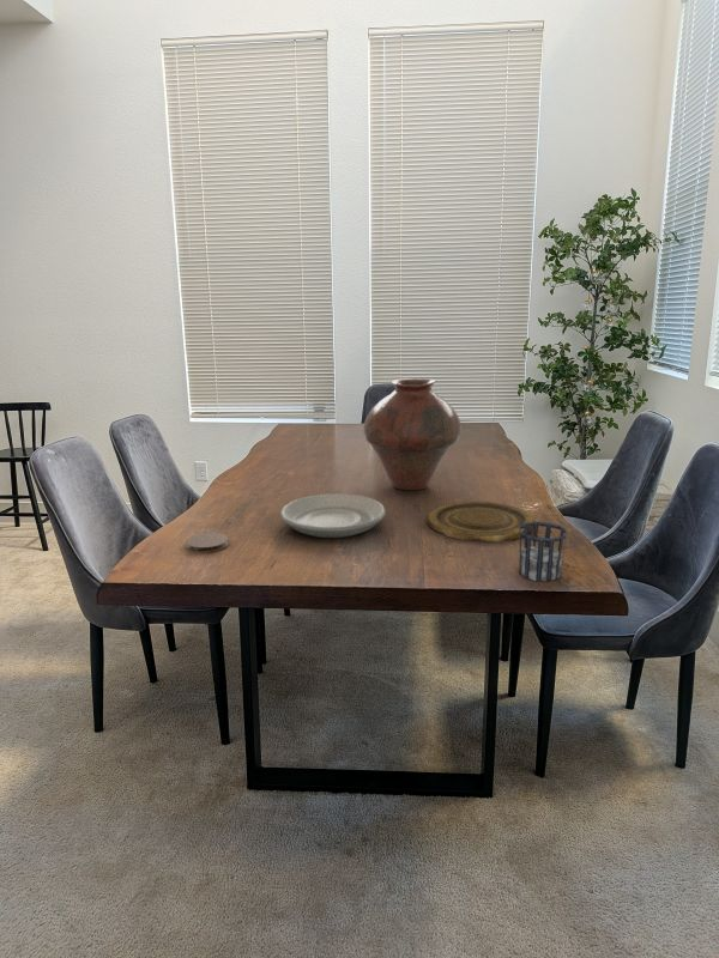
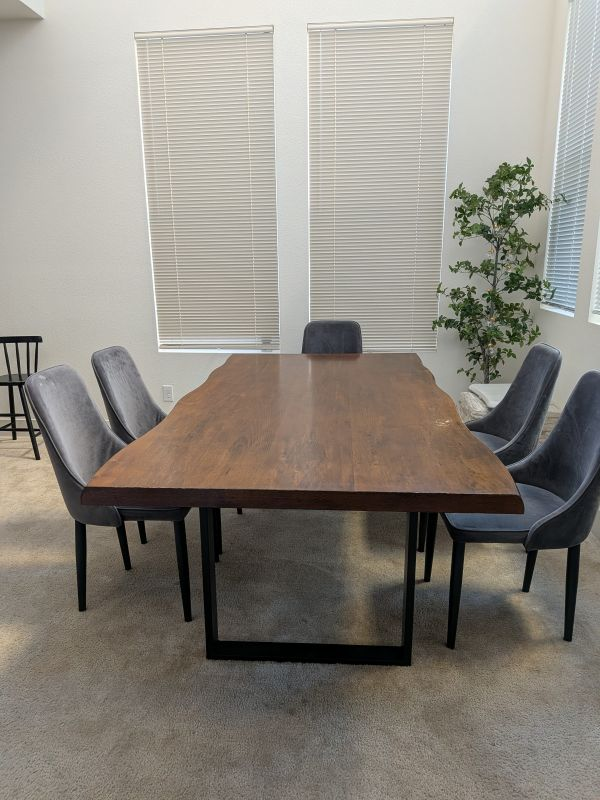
- plate (333, 517)
- cup (540, 551)
- vase (411, 435)
- coaster (207, 541)
- plate (479, 520)
